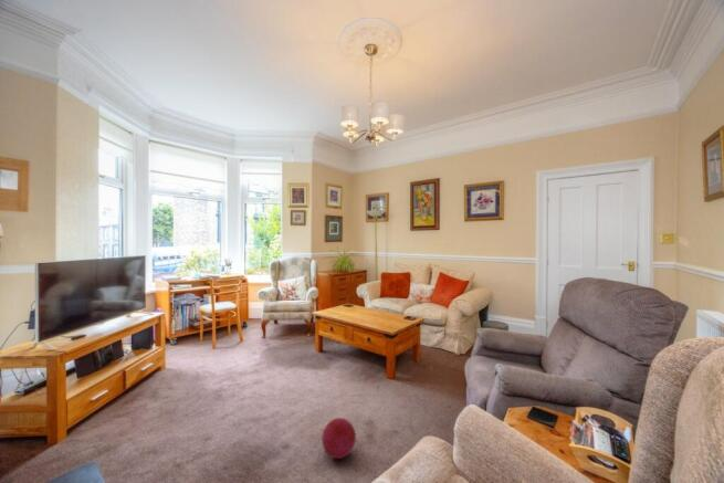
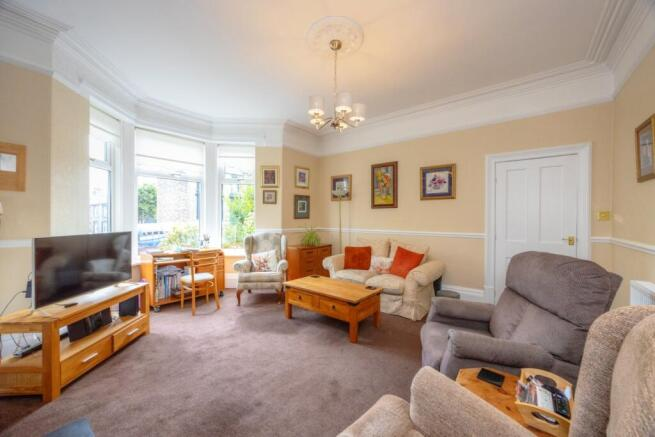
- ball (338, 438)
